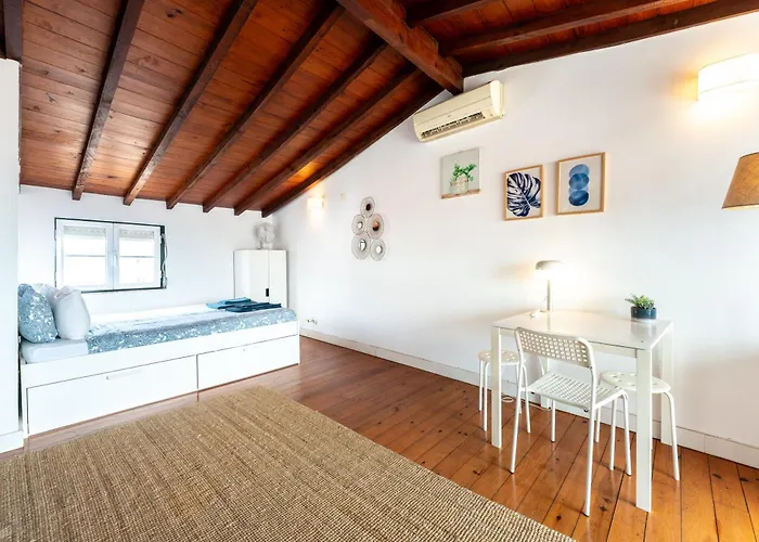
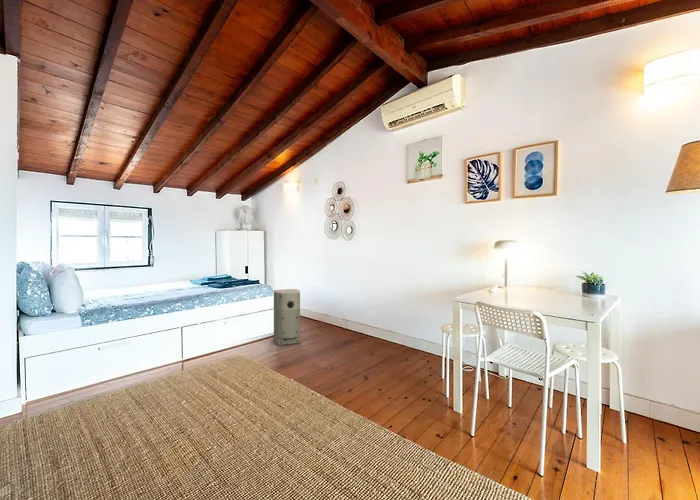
+ air purifier (287, 316)
